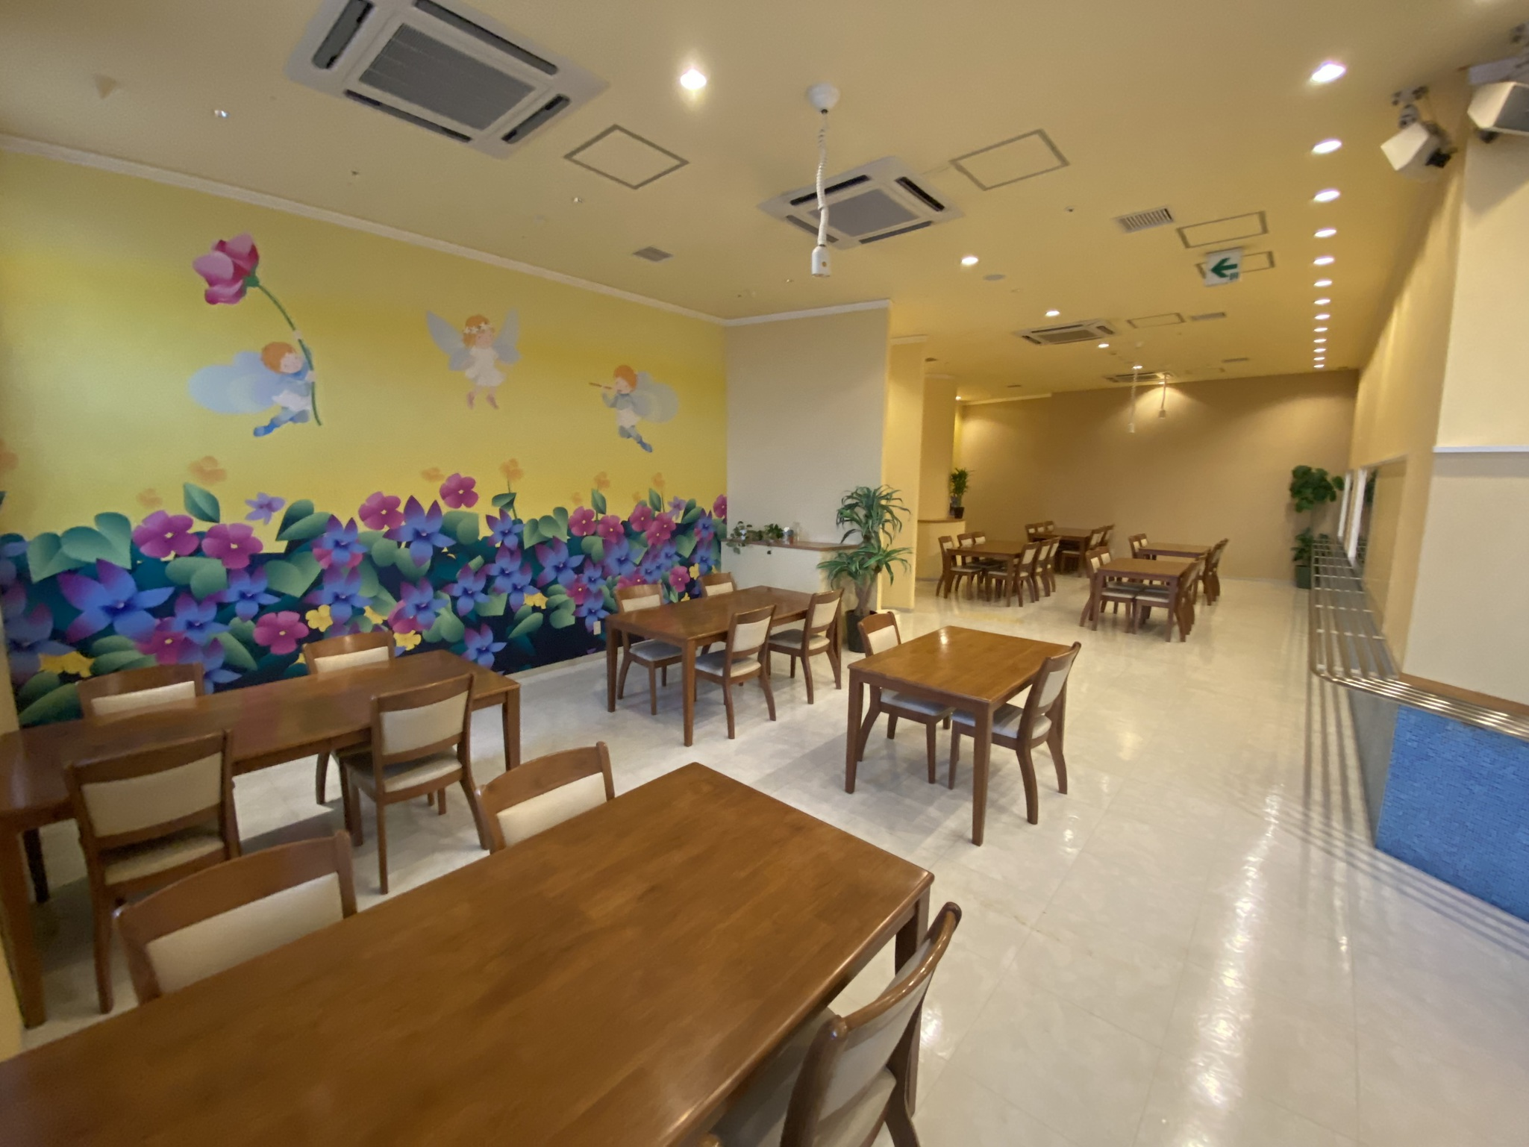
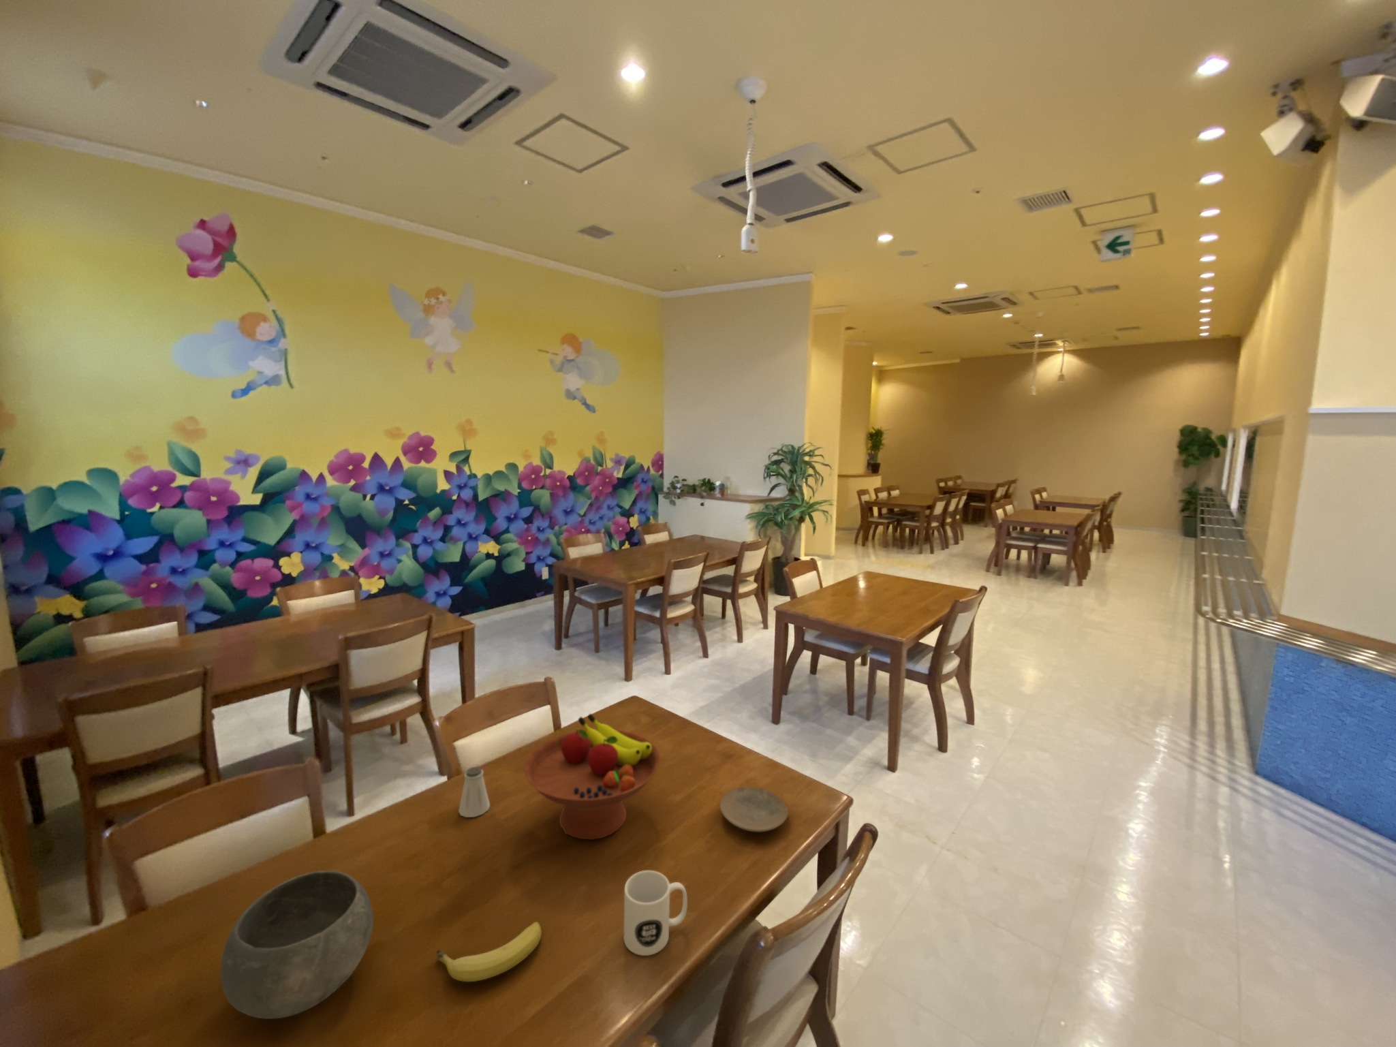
+ fruit bowl (593, 778)
+ bowl (301, 948)
+ mug (656, 908)
+ plate (752, 812)
+ fruit (492, 951)
+ saltshaker (474, 789)
